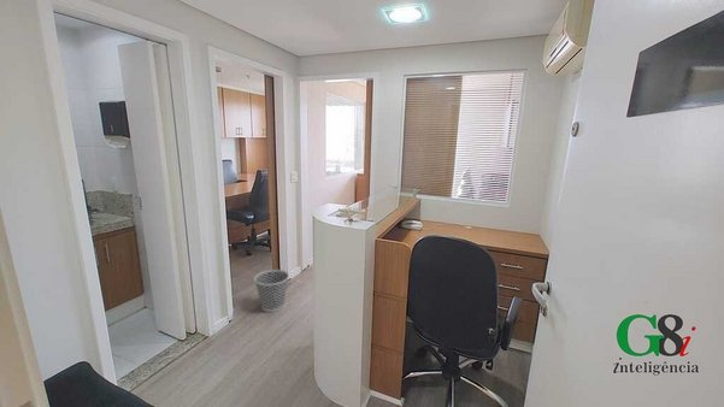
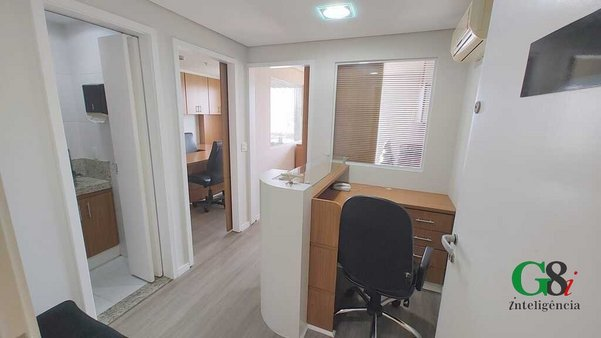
- wastebasket (272, 291)
